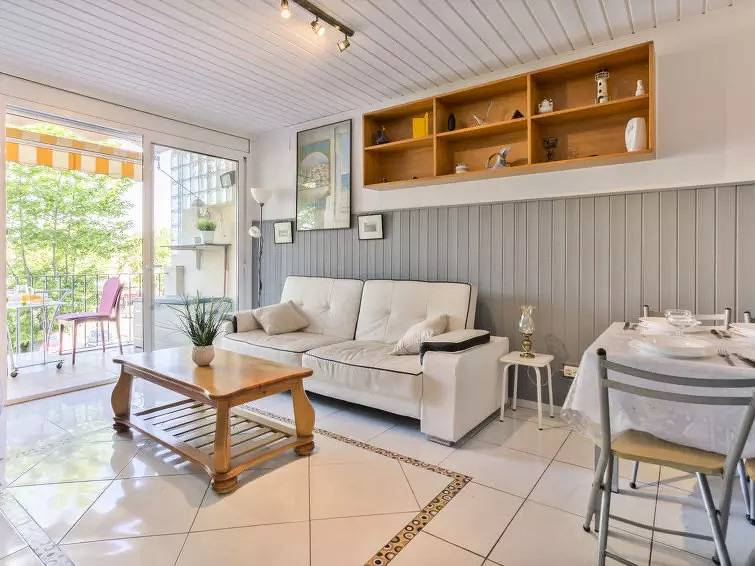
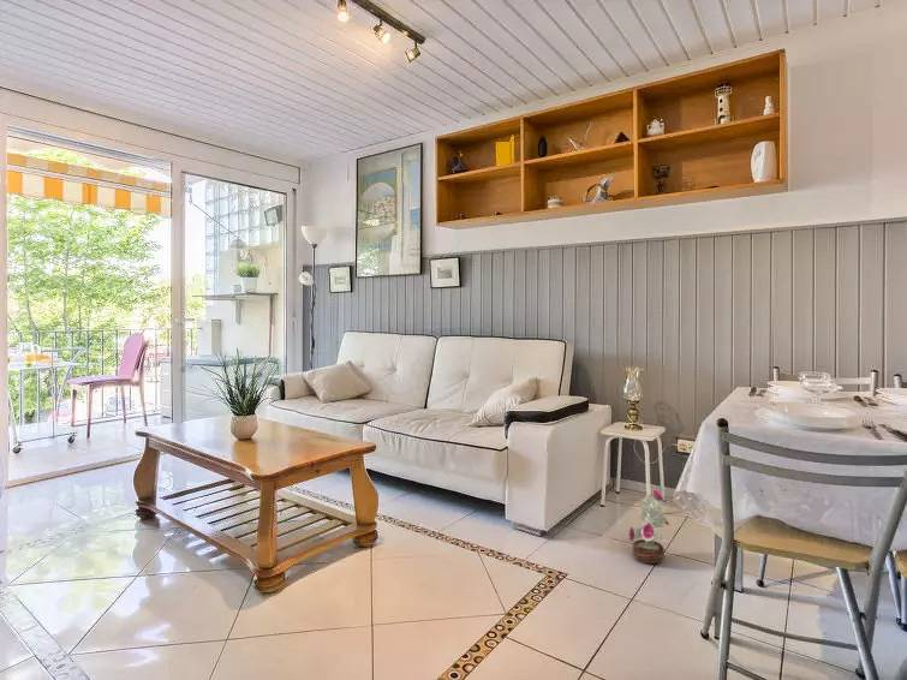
+ decorative plant (650, 524)
